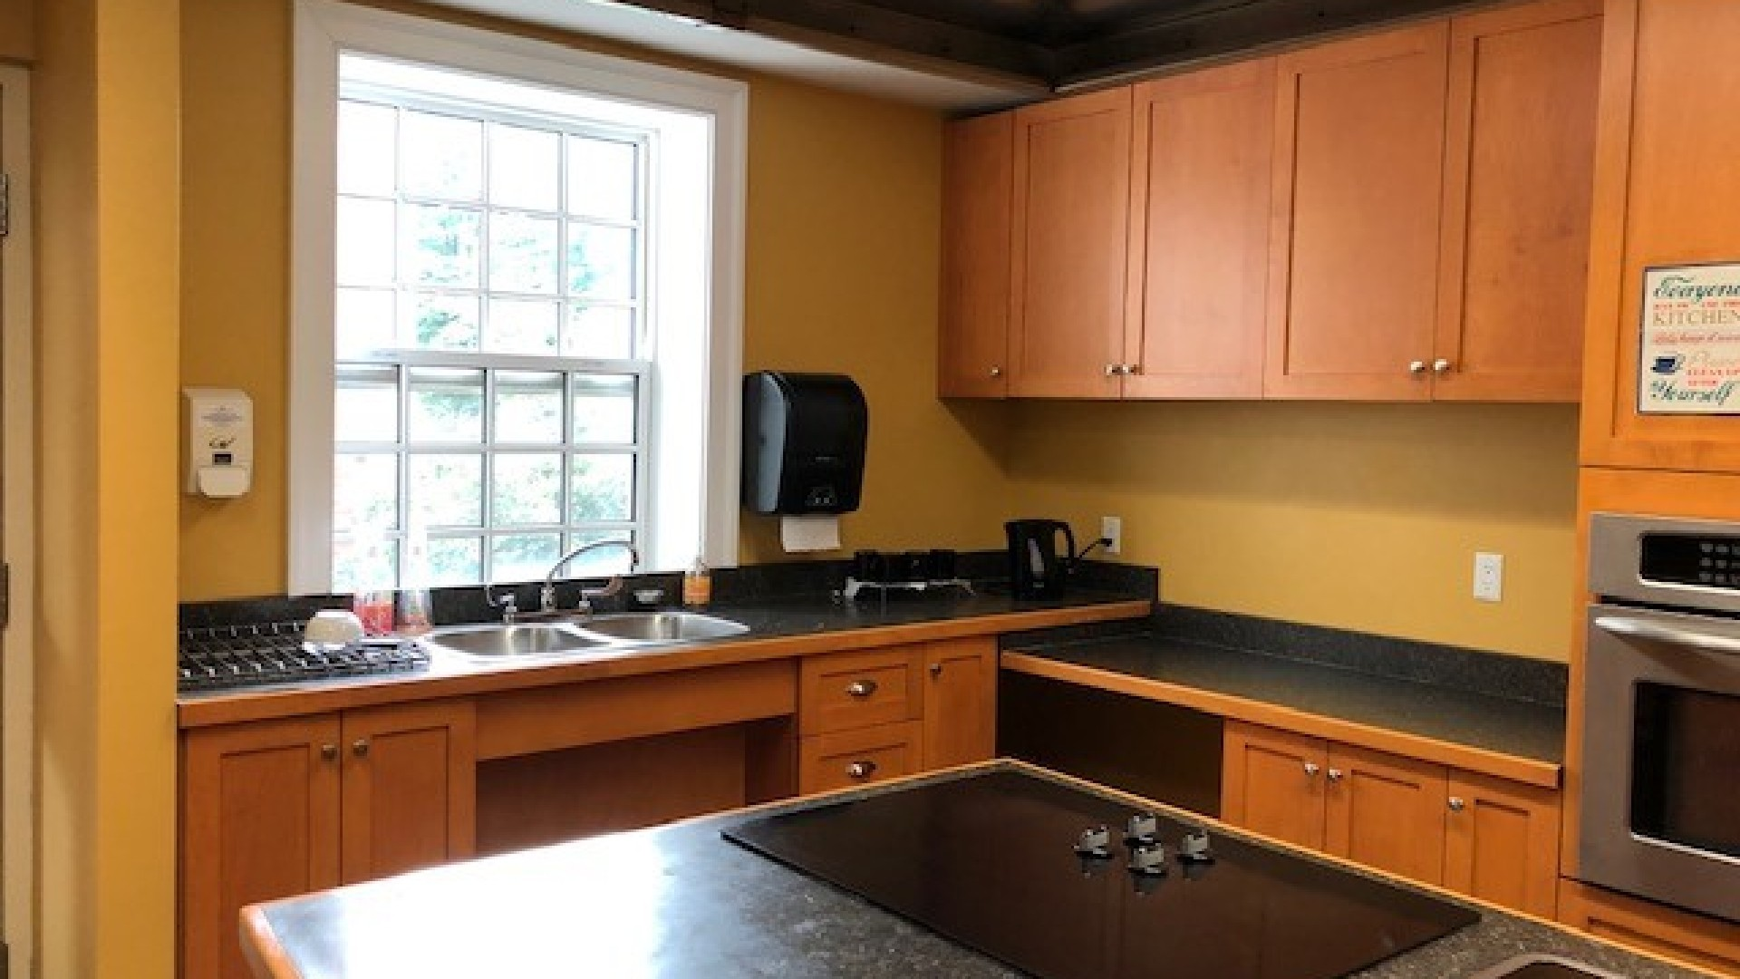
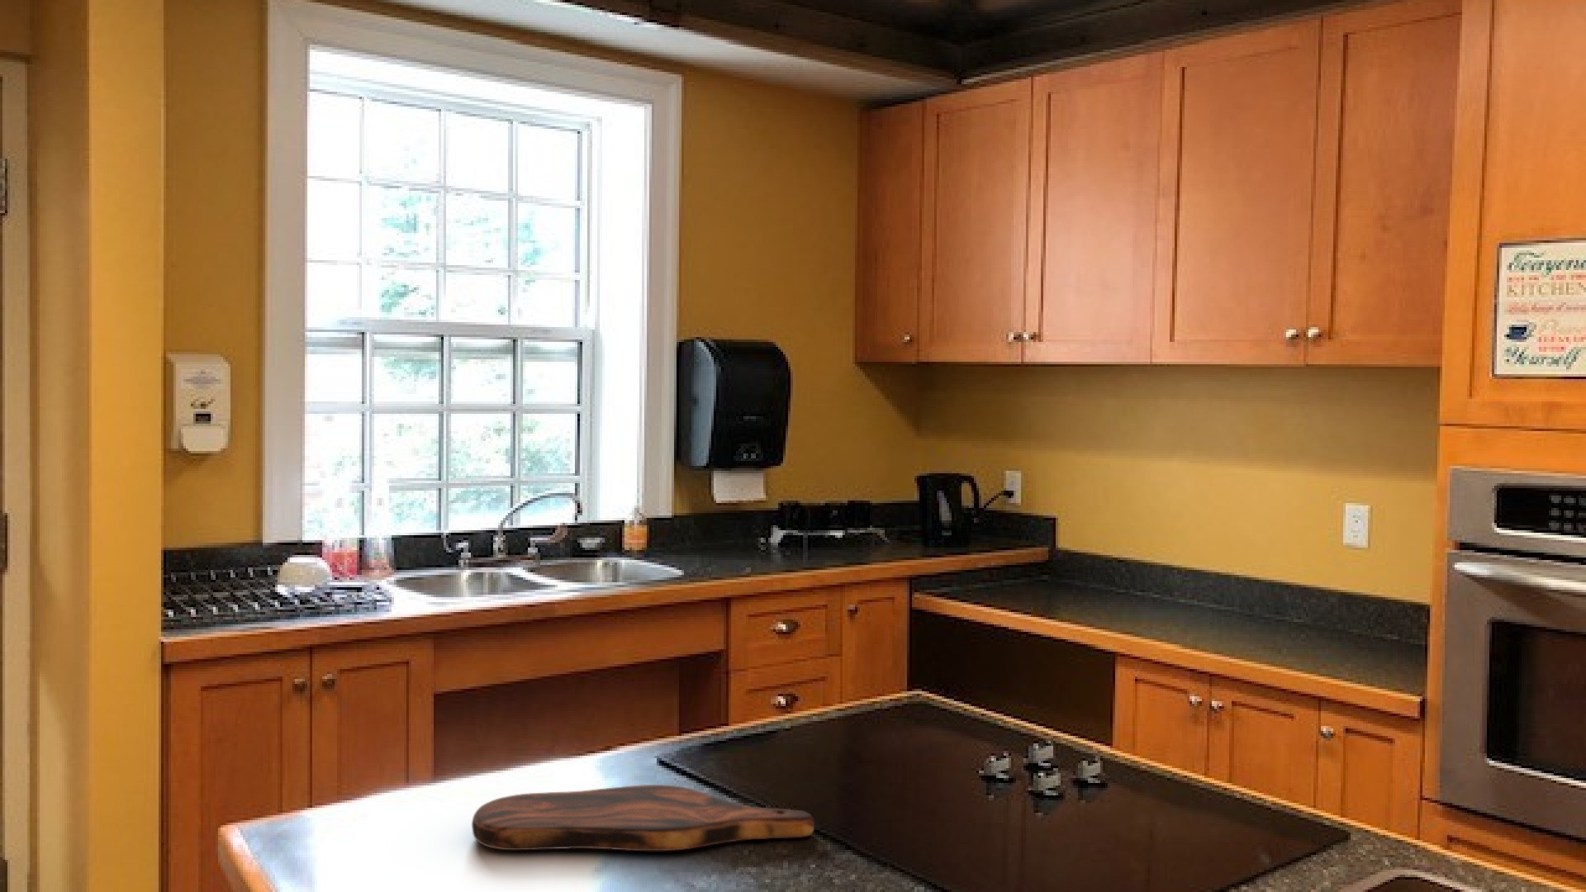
+ cutting board (645, 817)
